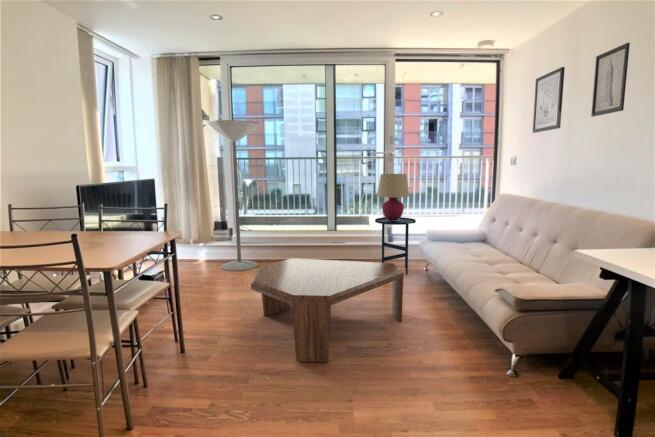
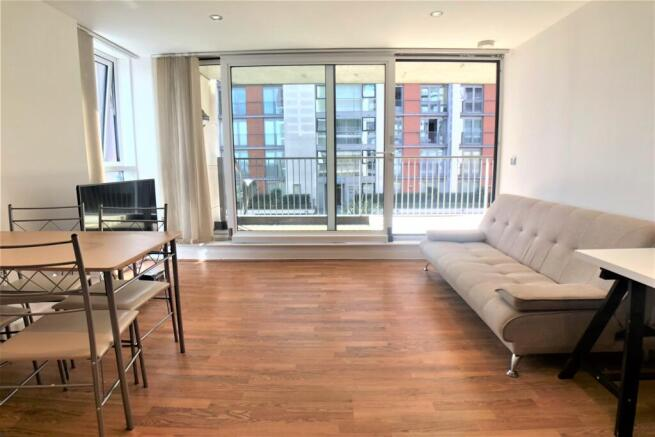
- floor lamp (236, 196)
- side table (394, 245)
- coffee table (329, 298)
- table lamp (393, 197)
- wall art (547, 102)
- wall art (609, 82)
